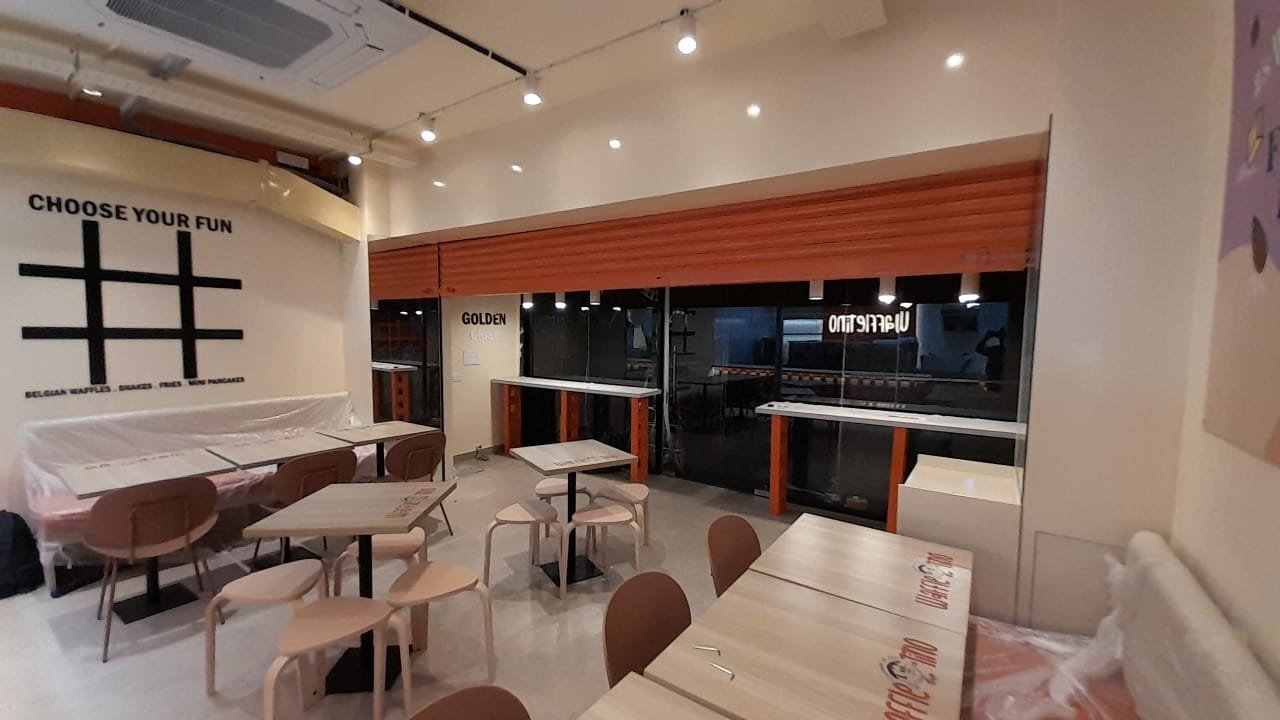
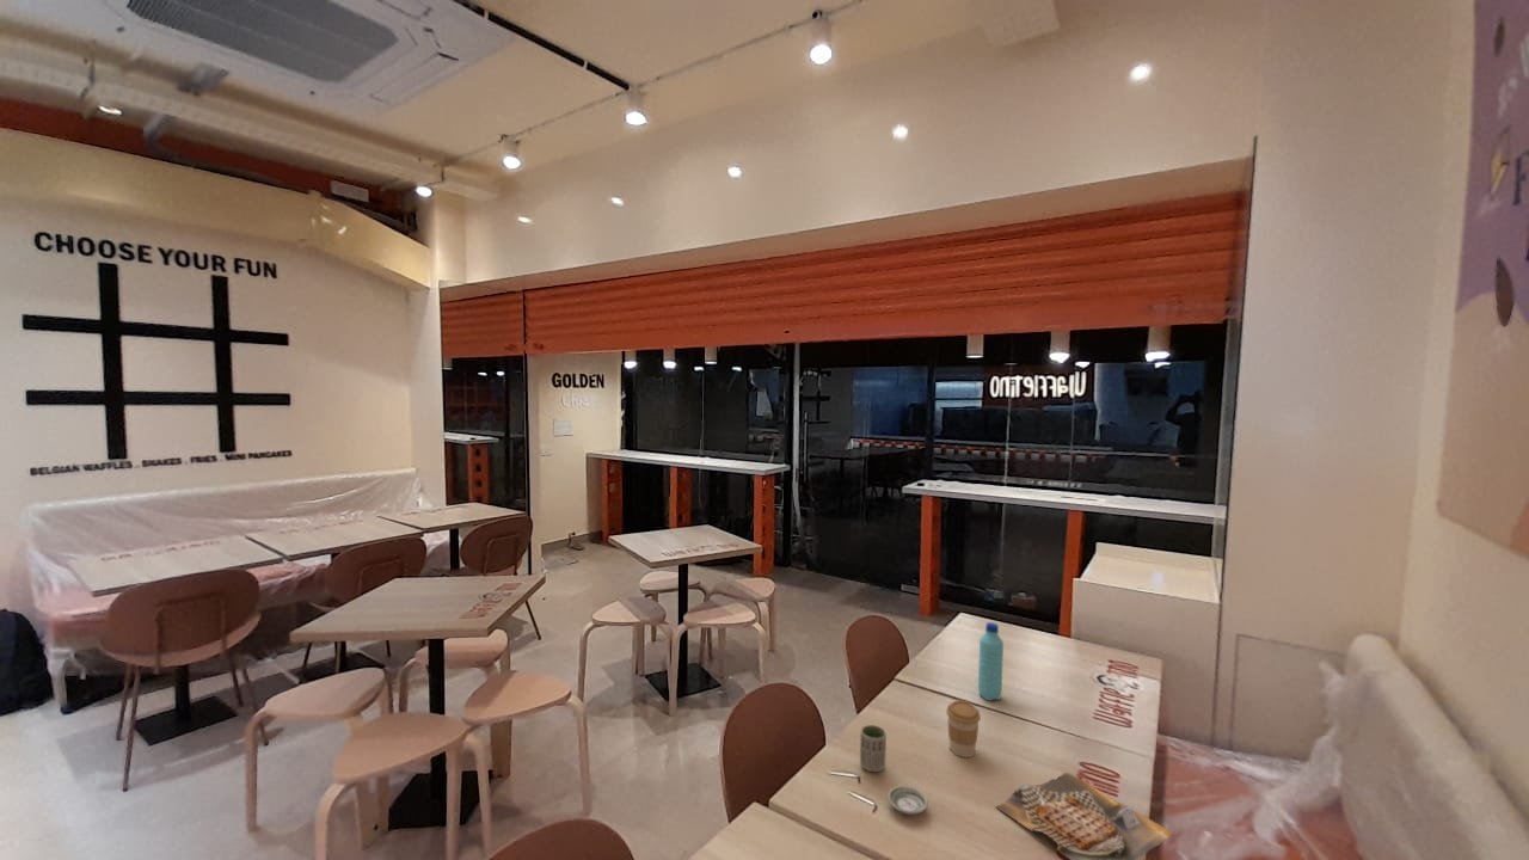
+ coffee cup (963, 727)
+ saucer (907, 803)
+ water bottle (990, 661)
+ cup (872, 748)
+ waffle (1081, 813)
